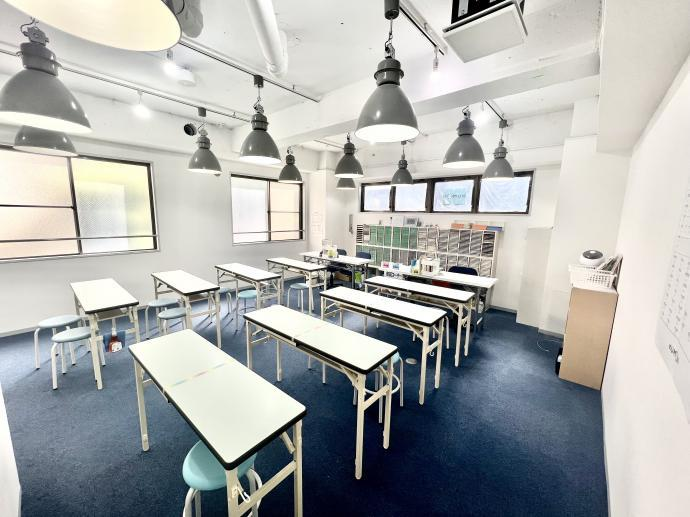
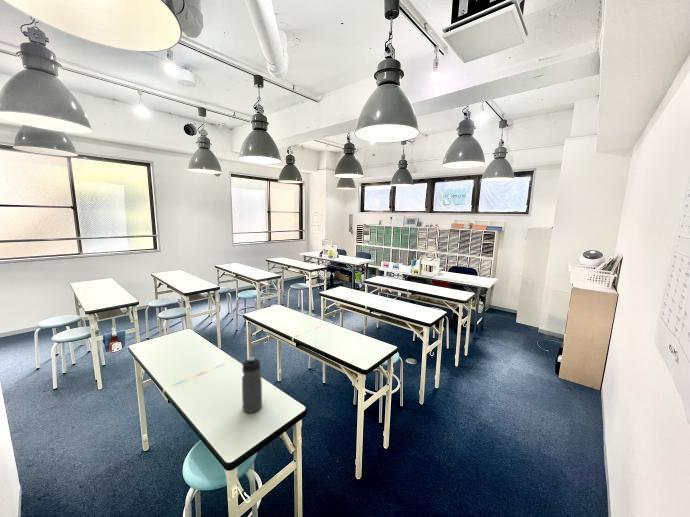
+ water bottle (251, 382)
